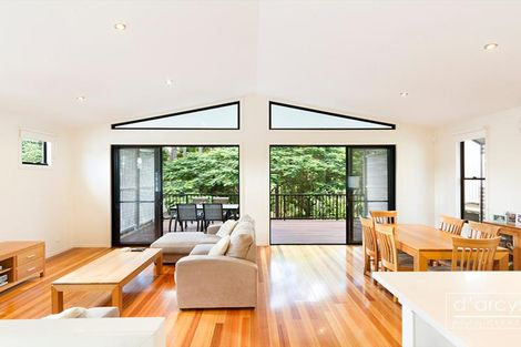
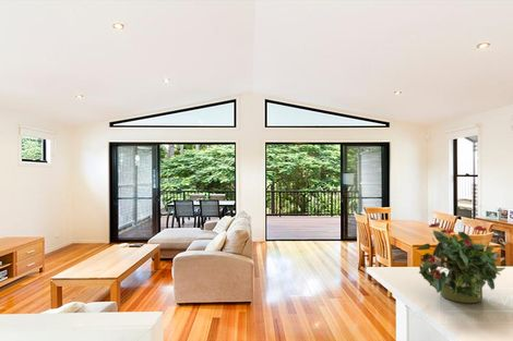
+ potted plant (462, 261)
